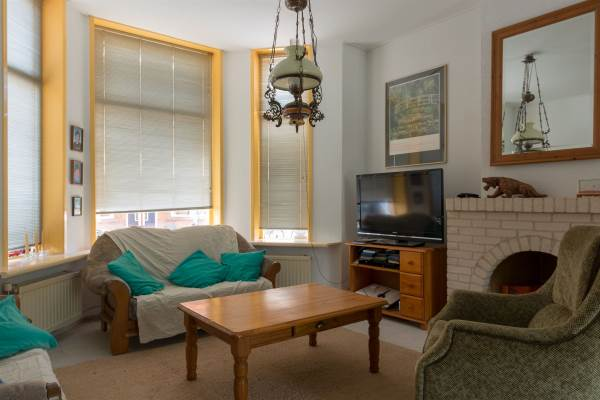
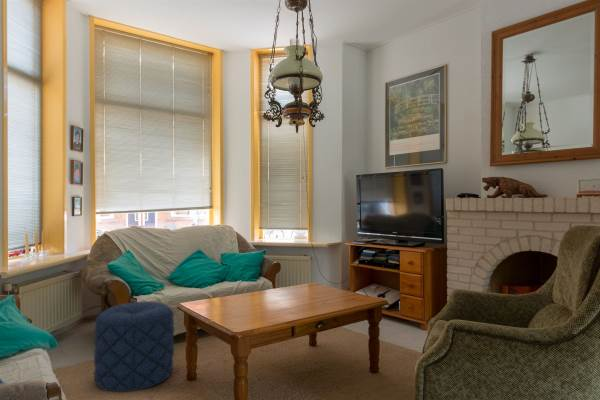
+ pouf (135, 341)
